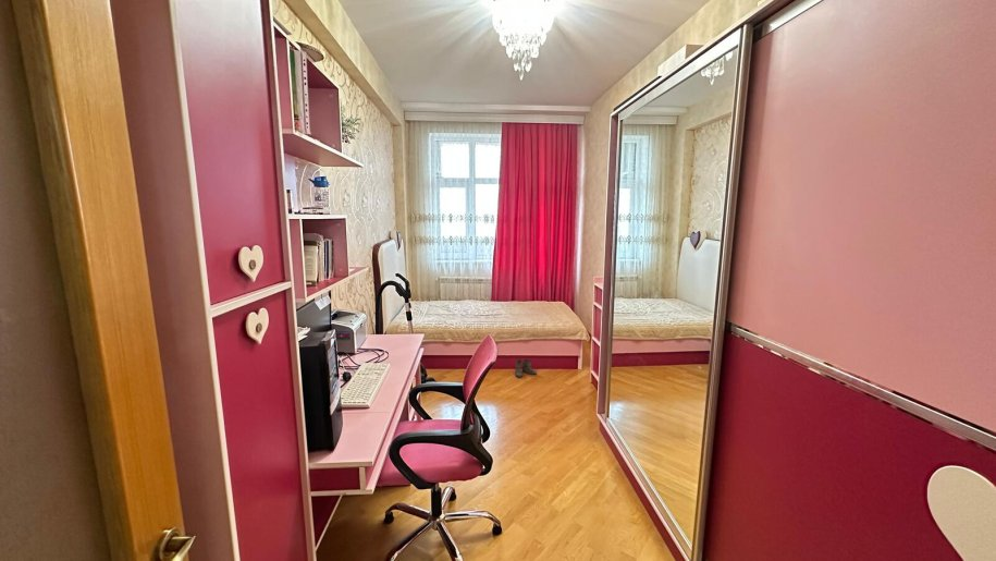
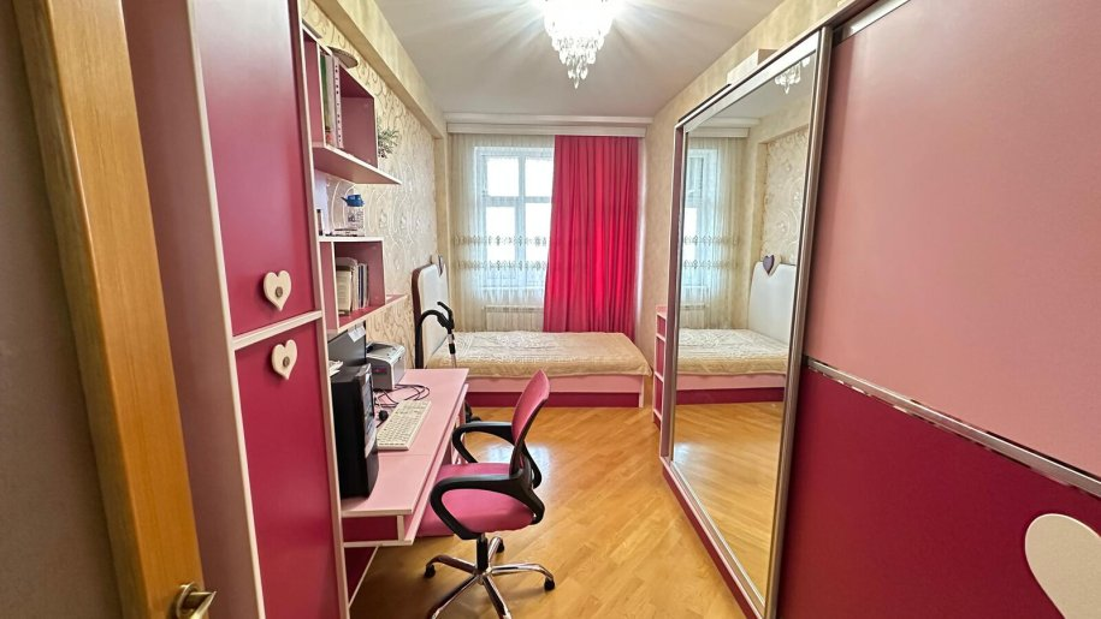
- boots (524, 367)
